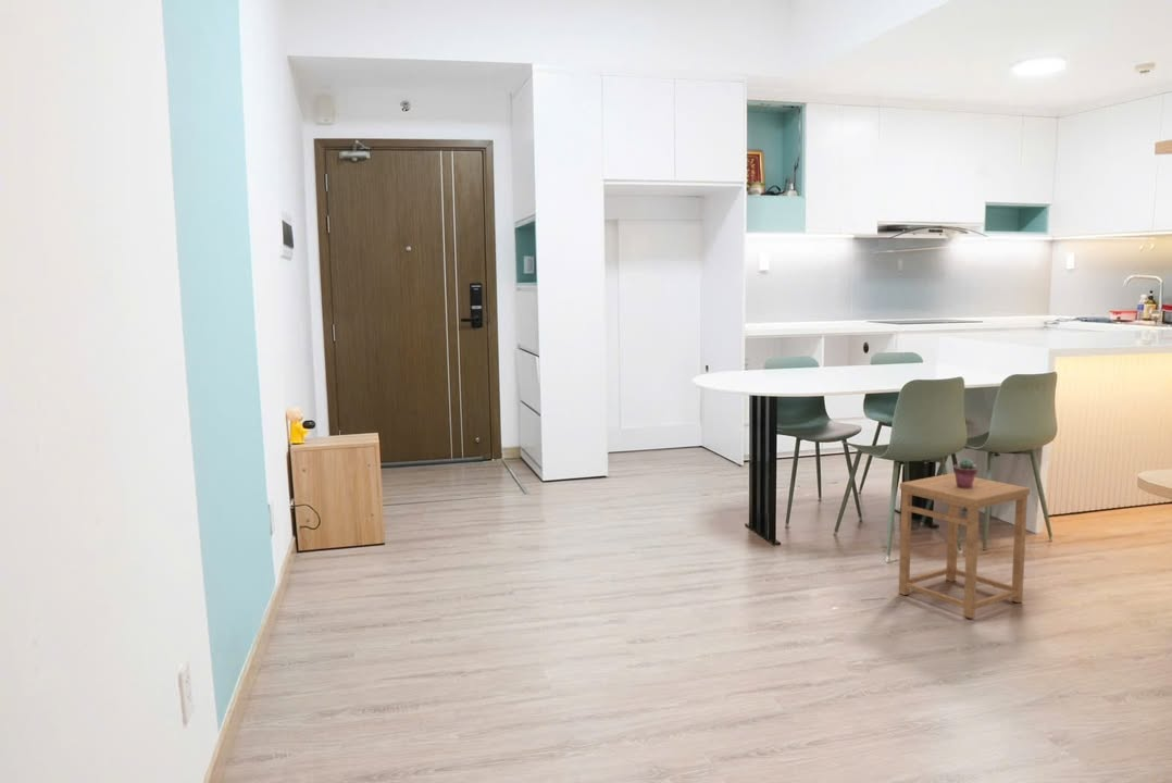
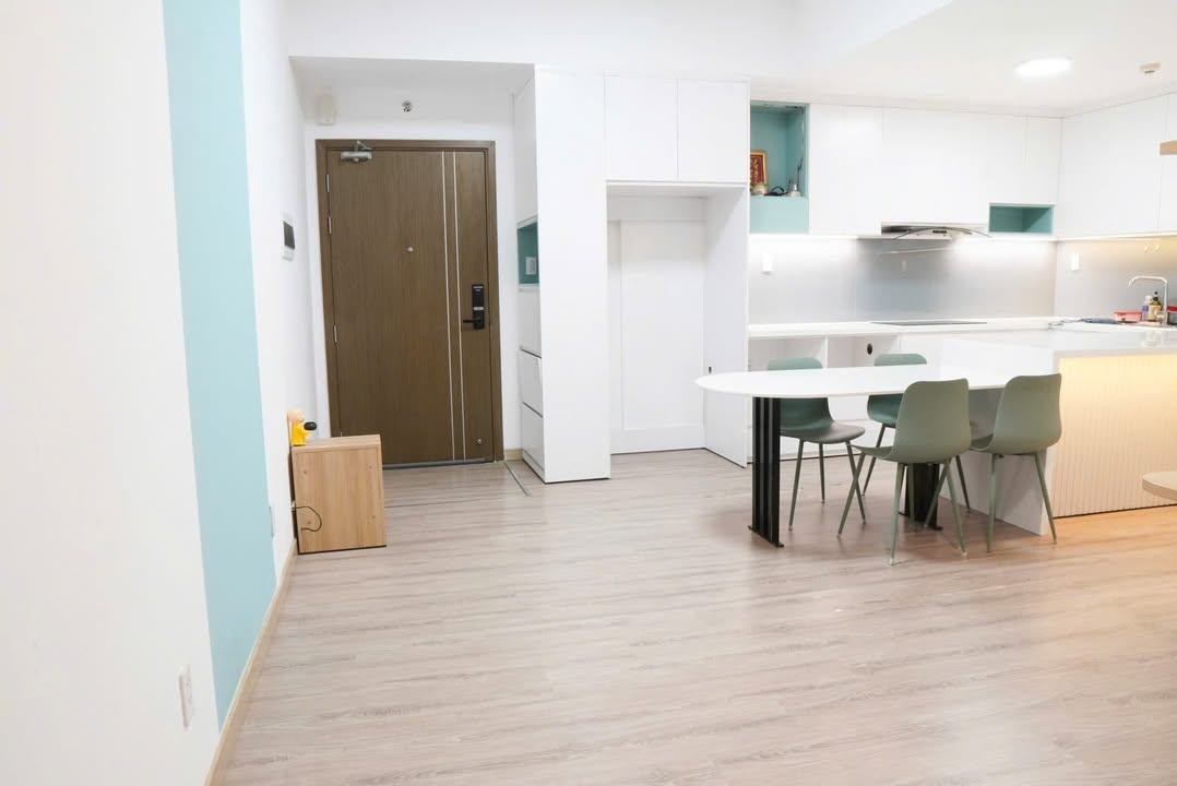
- potted succulent (964, 472)
- side table (957, 542)
